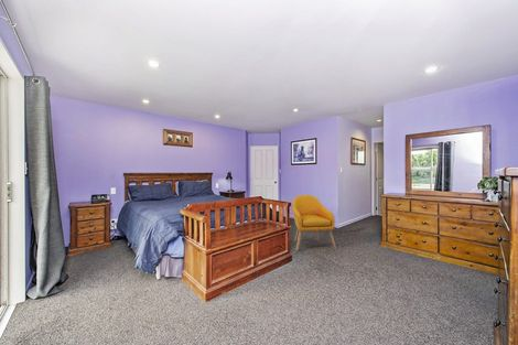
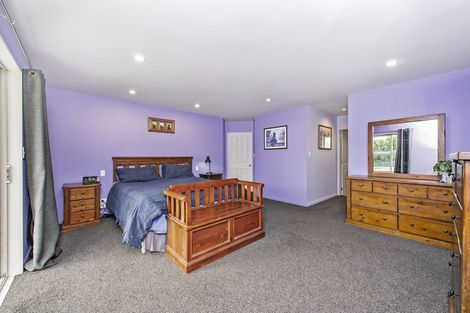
- armchair (310, 219)
